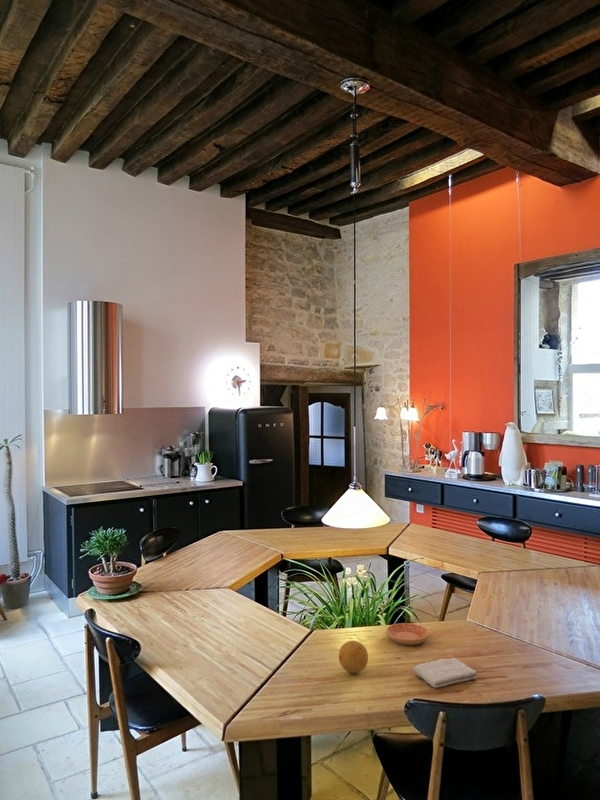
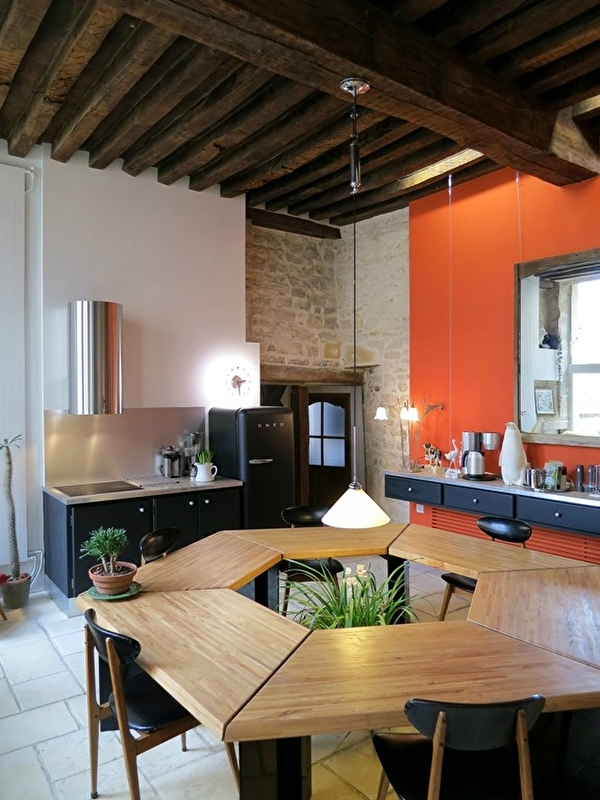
- washcloth (445, 671)
- fruit (353, 656)
- saucer (407, 634)
